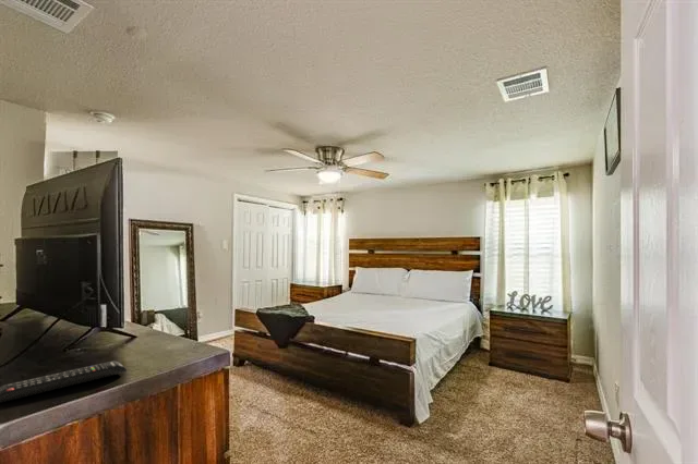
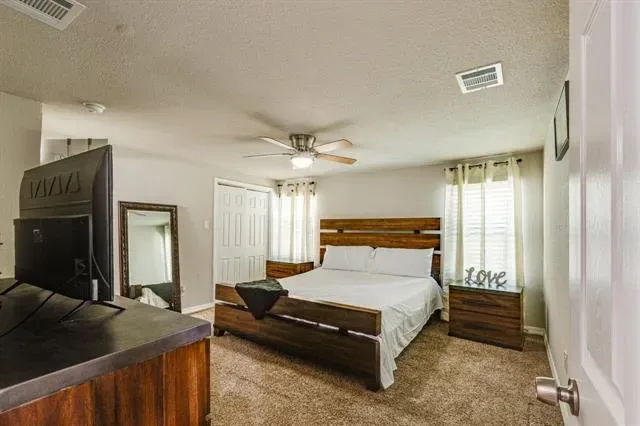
- remote control (64, 379)
